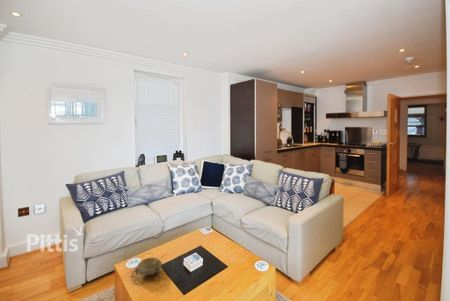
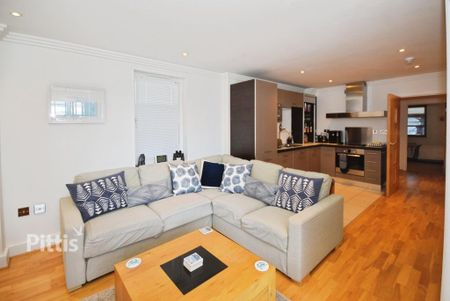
- decorative bowl (152, 267)
